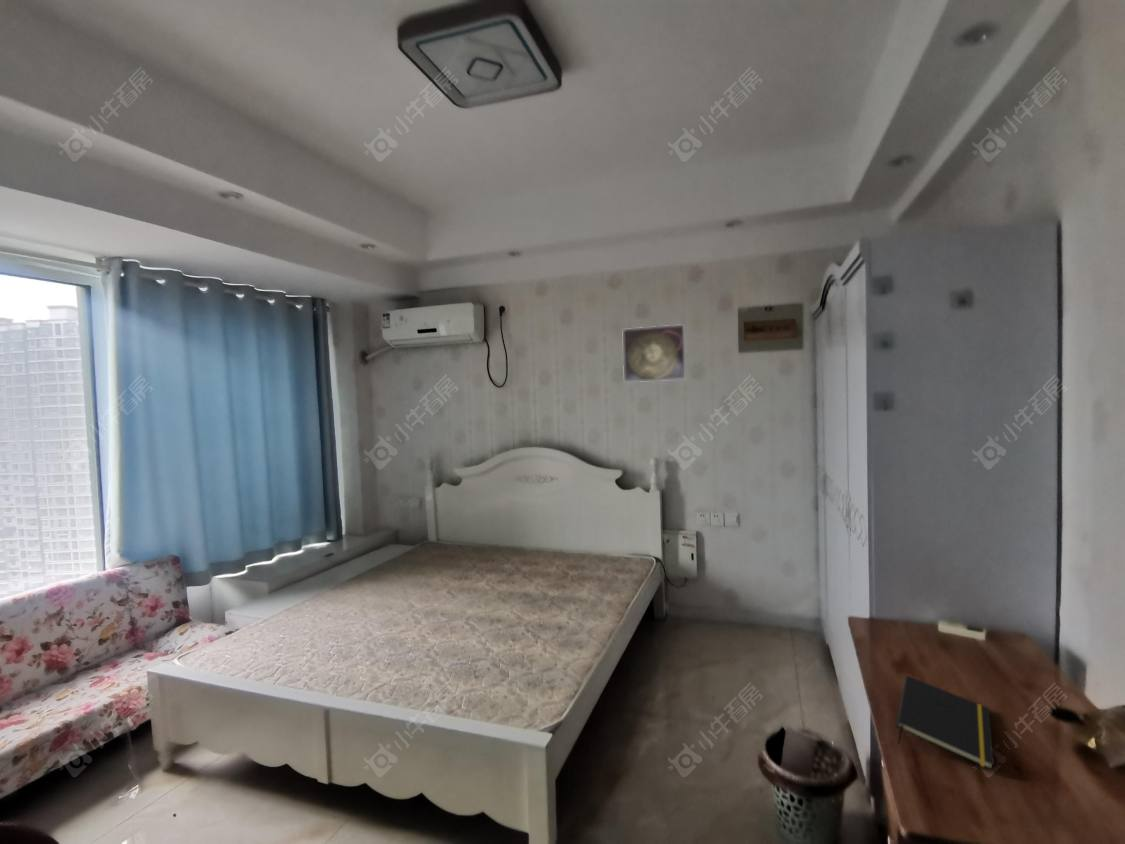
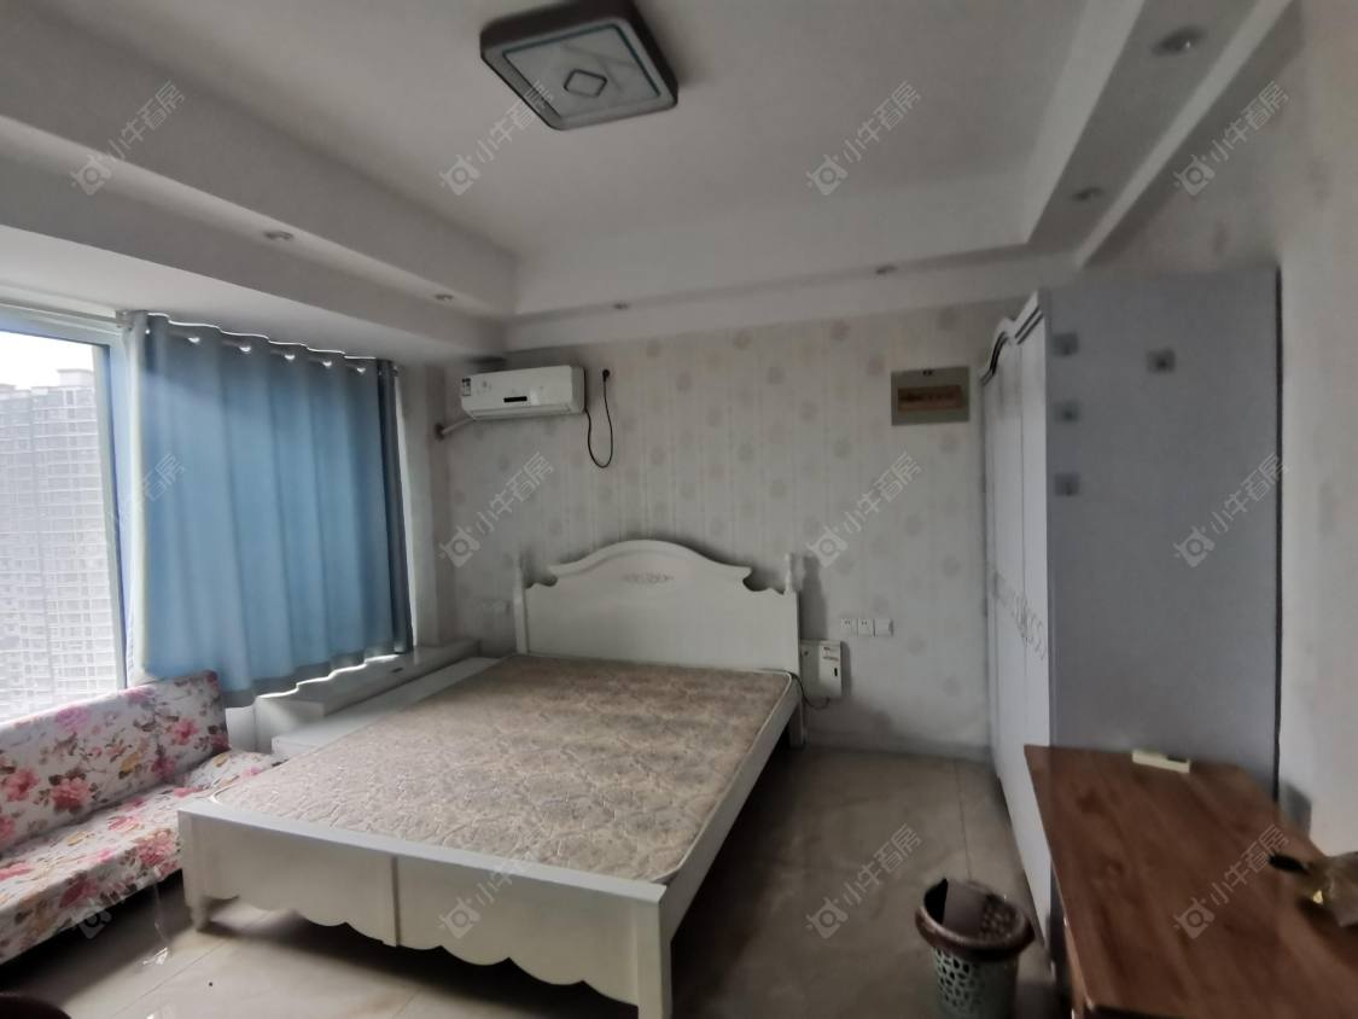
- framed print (653, 353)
- notepad (944, 717)
